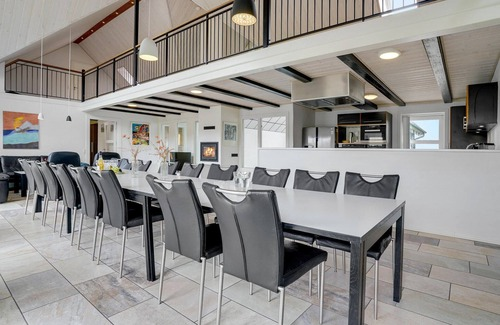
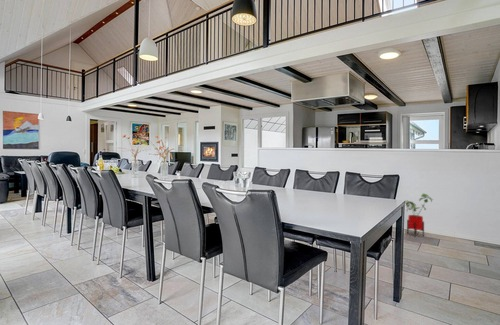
+ house plant (417, 213)
